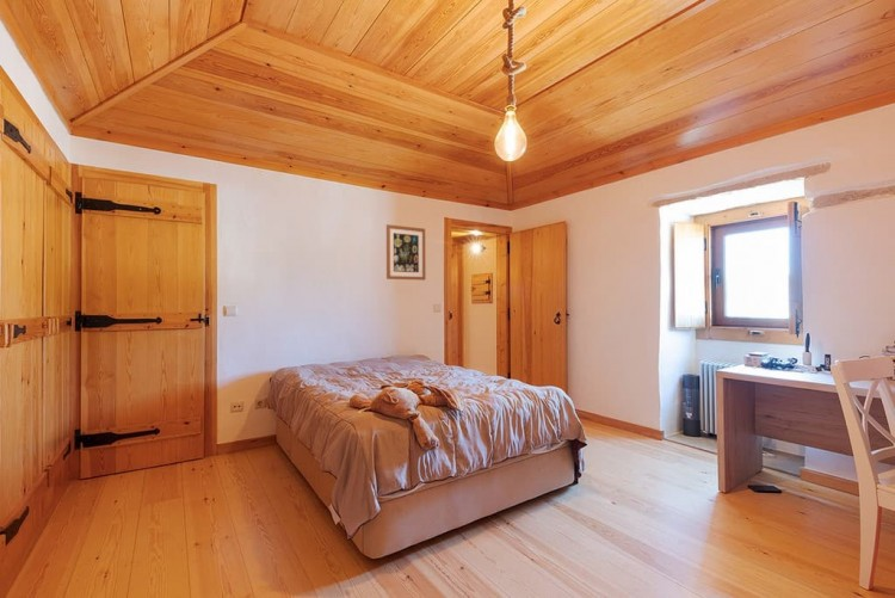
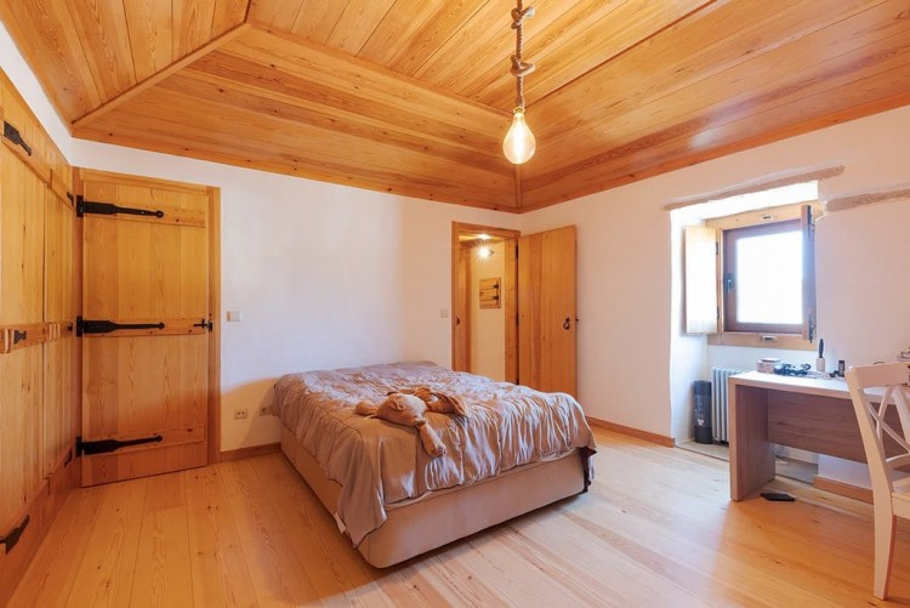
- wall art (406, 253)
